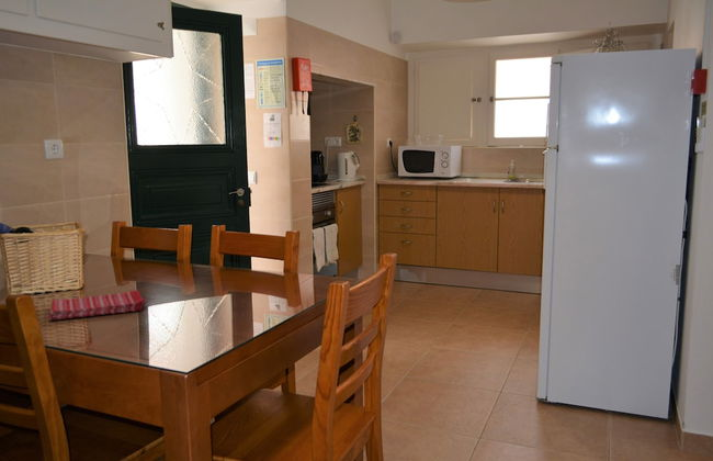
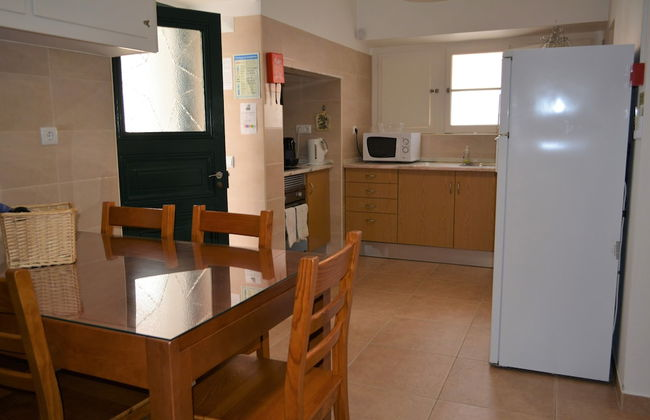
- dish towel (98, 303)
